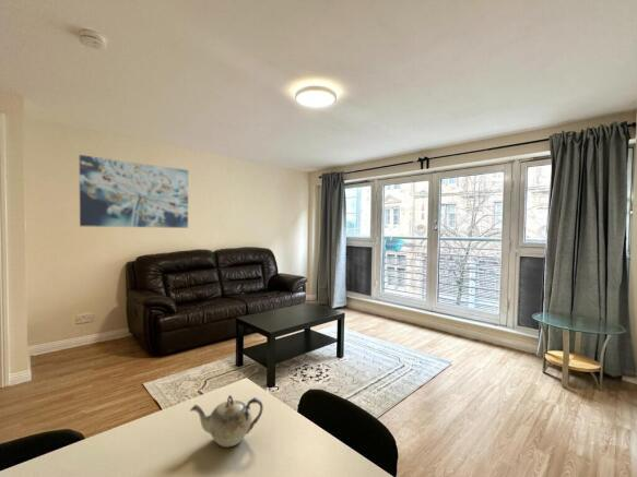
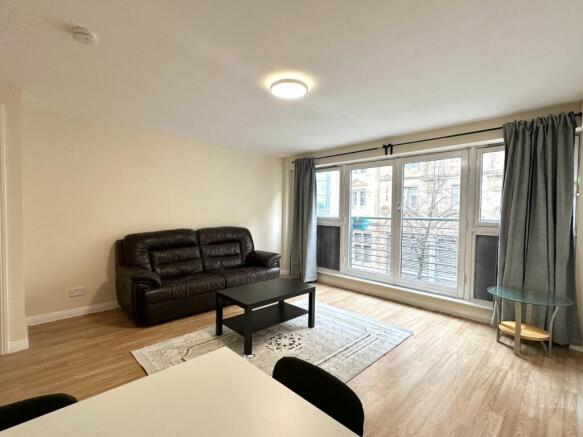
- teapot (226, 417)
- wall art (139, 195)
